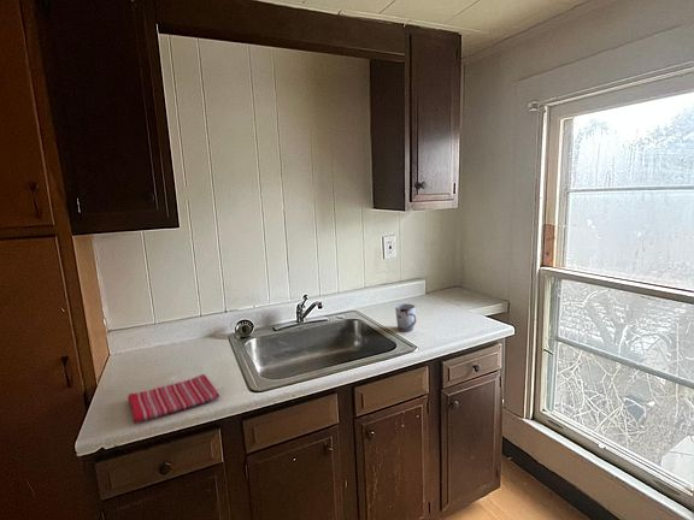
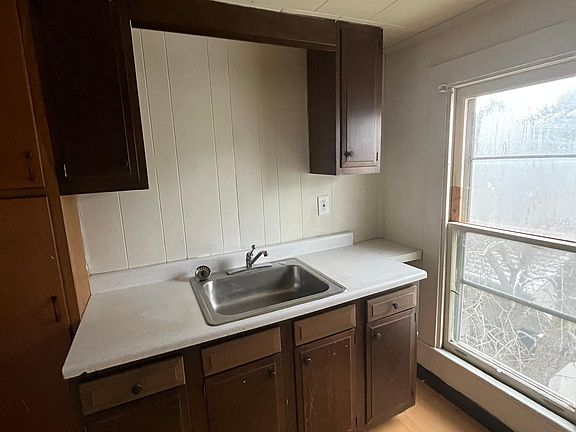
- dish towel (172, 396)
- cup (407, 318)
